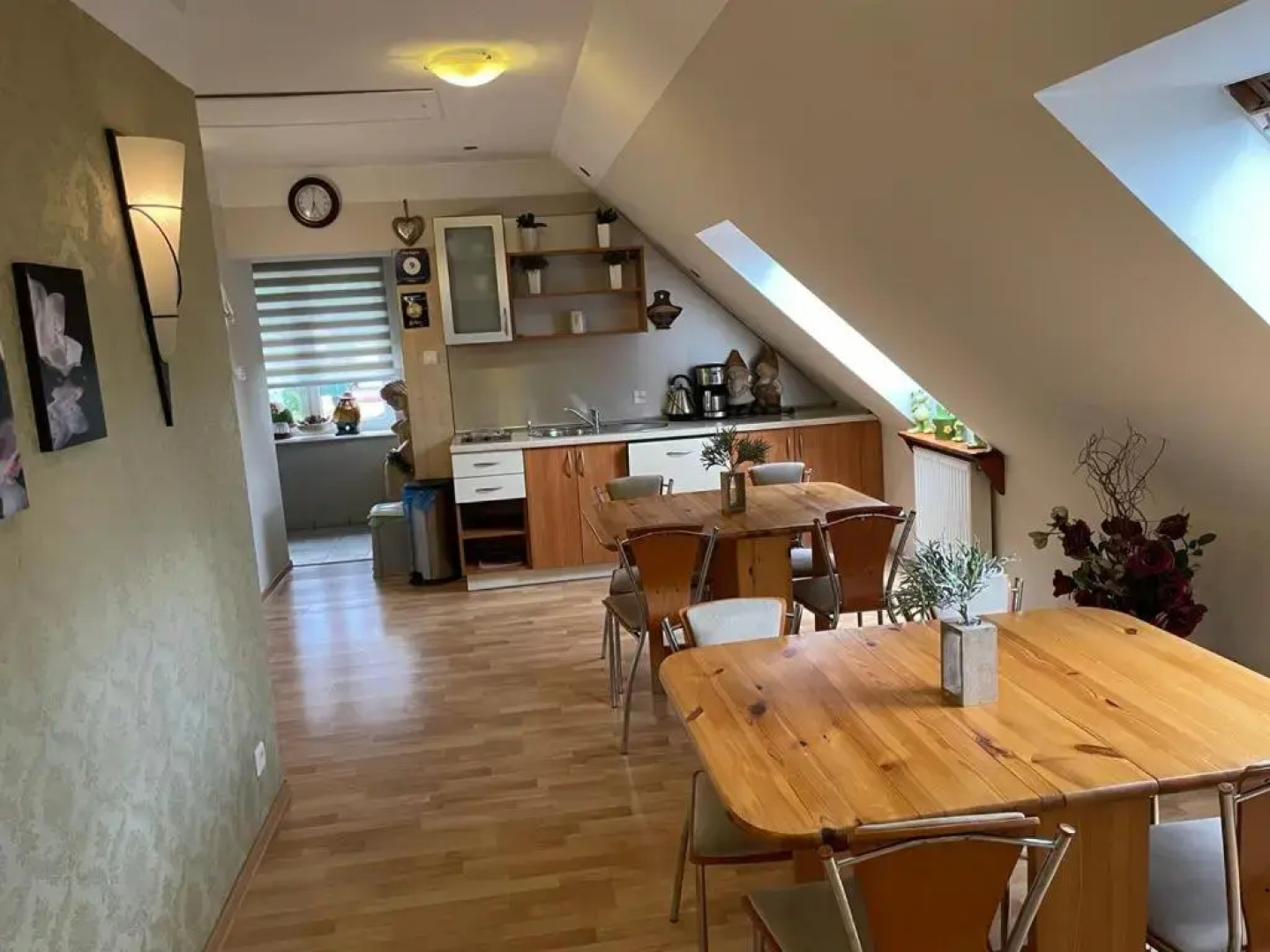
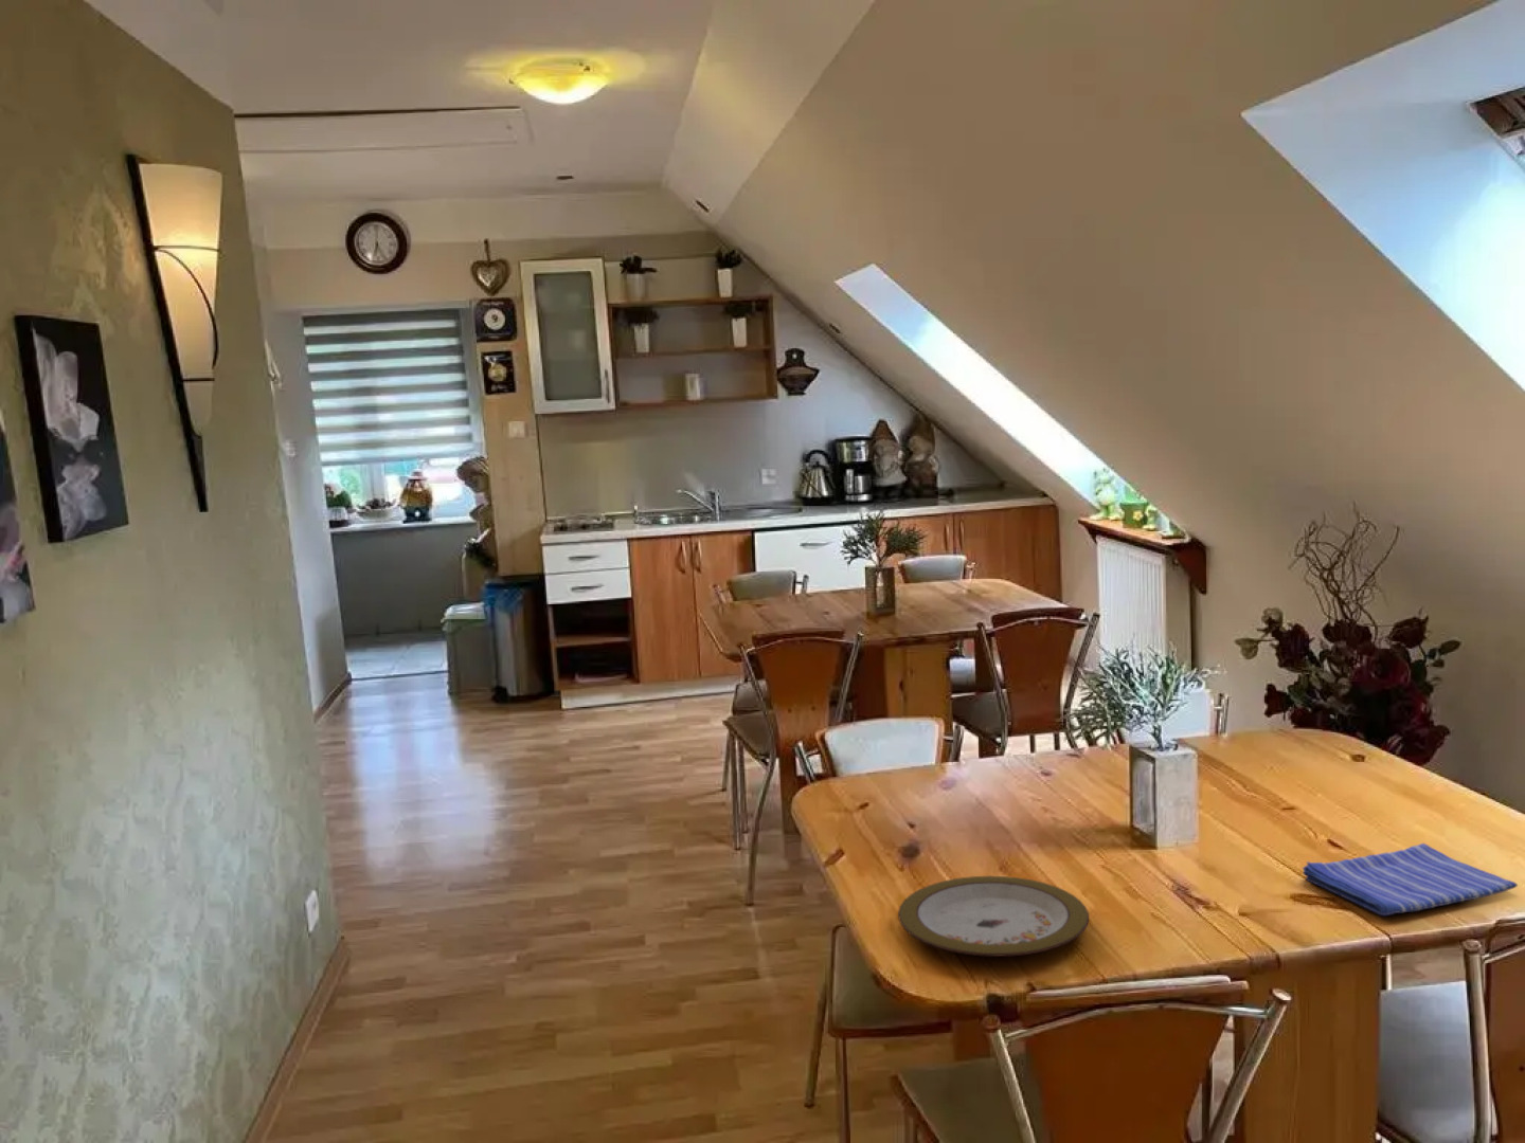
+ dish towel (1404, 876)
+ plate (992, 918)
